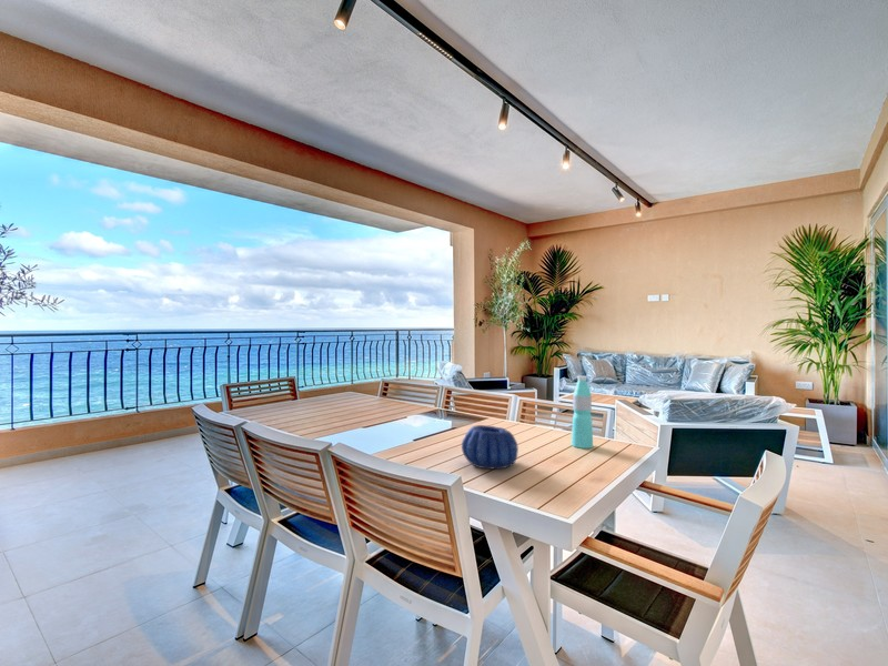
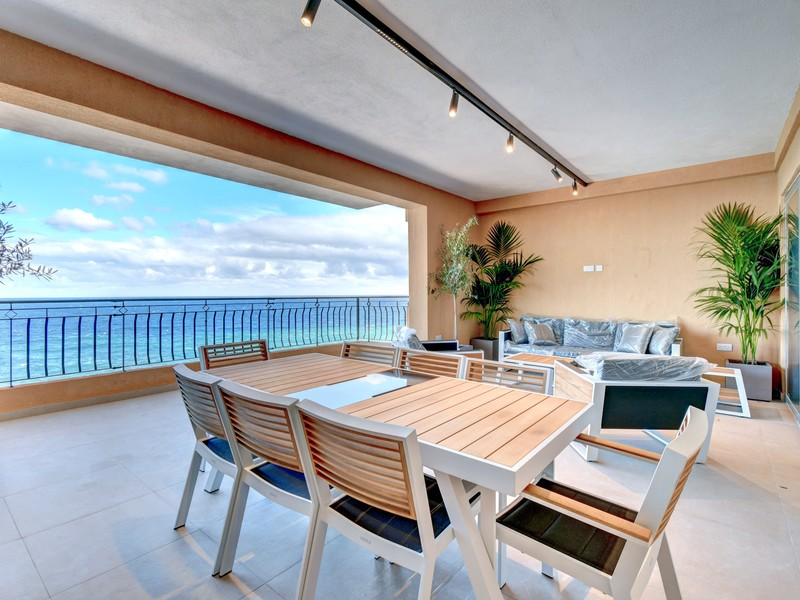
- water bottle (582, 411)
- decorative bowl (490, 445)
